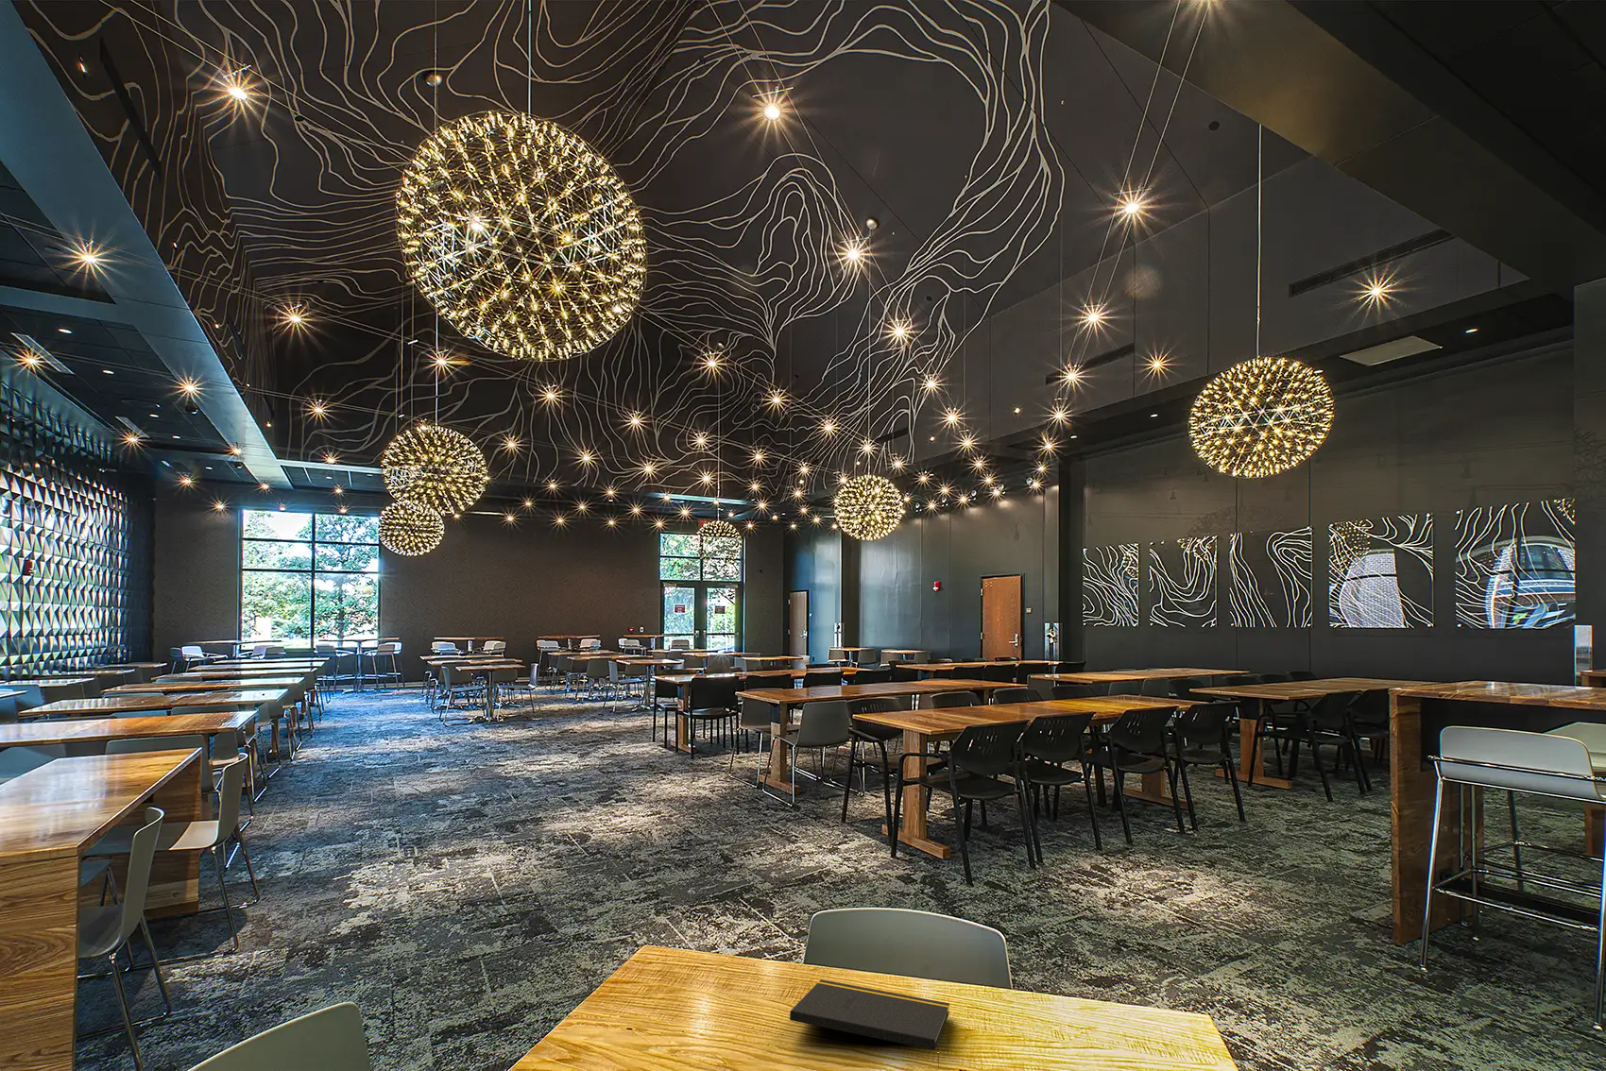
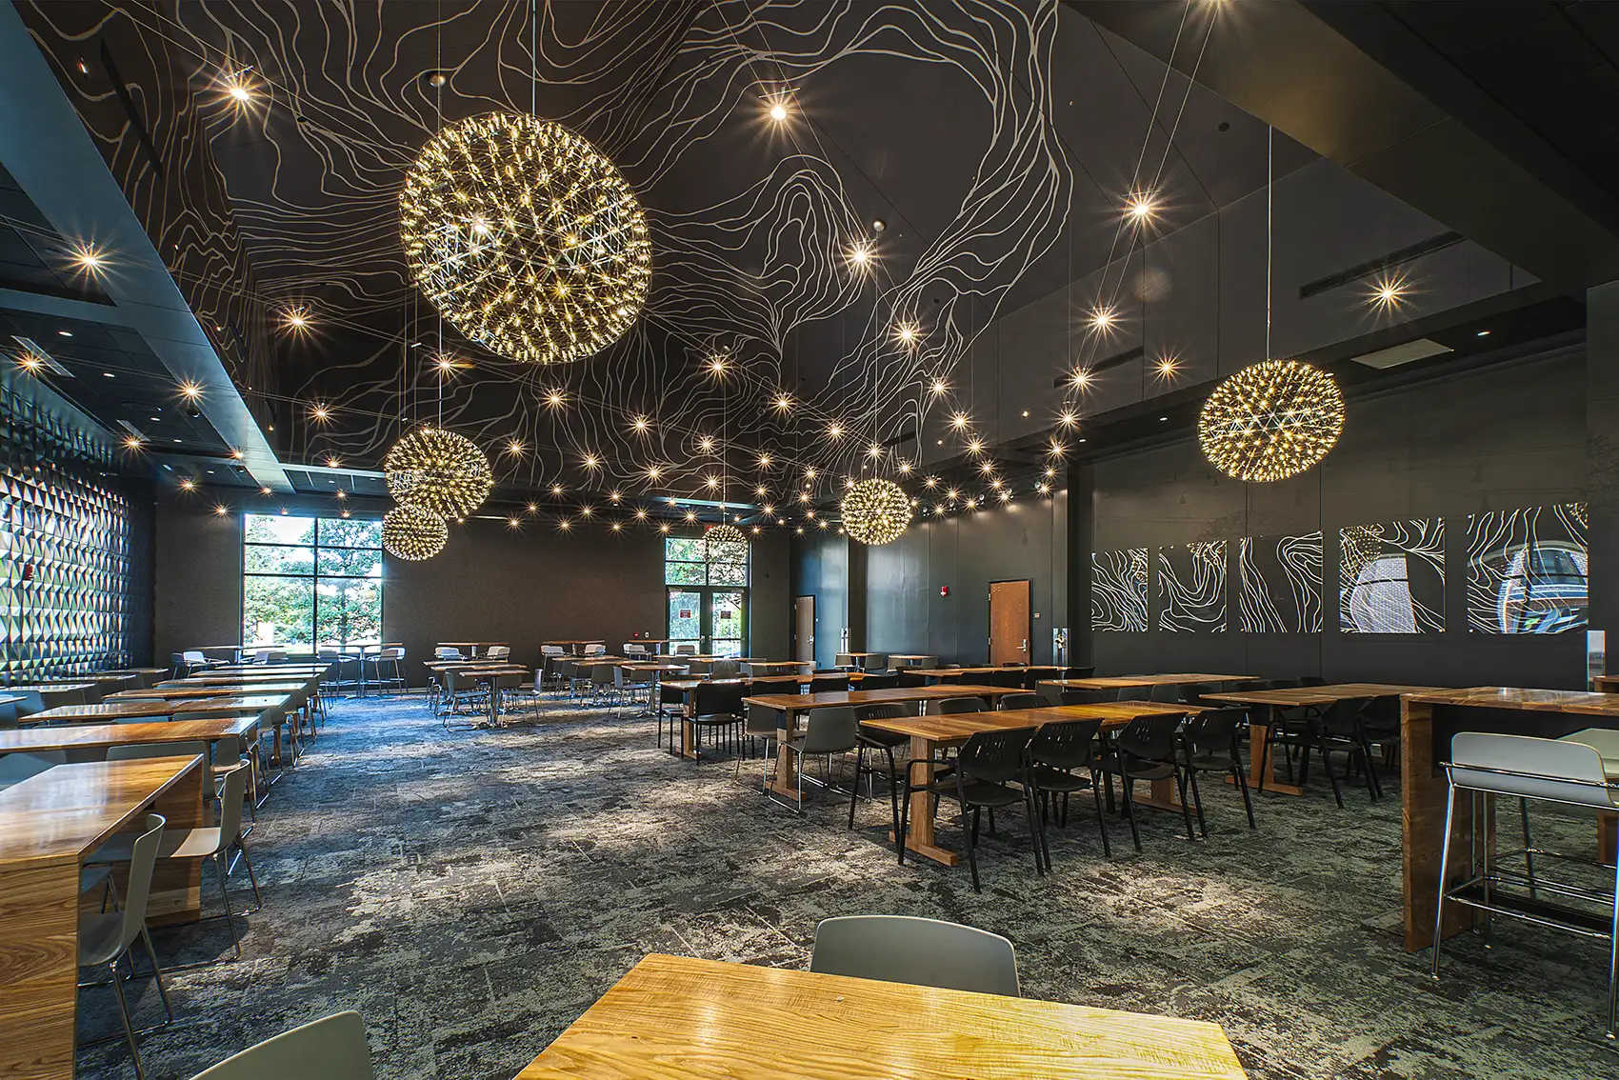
- notepad (872, 1011)
